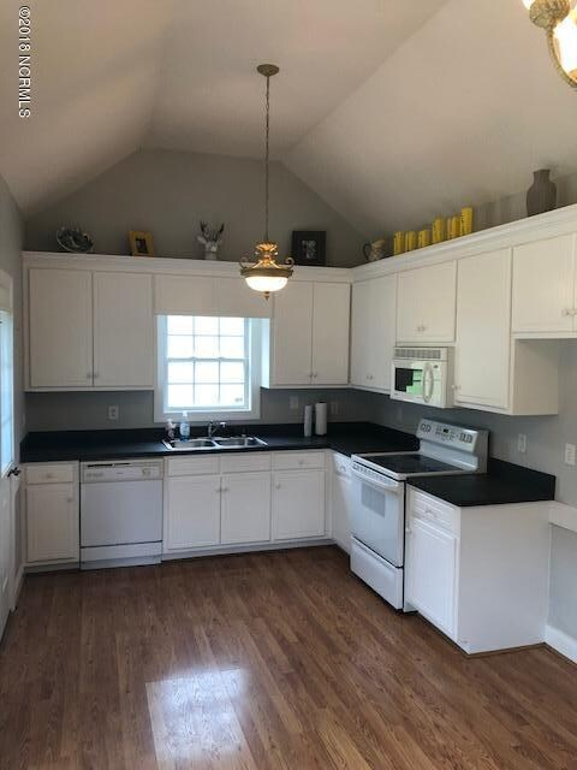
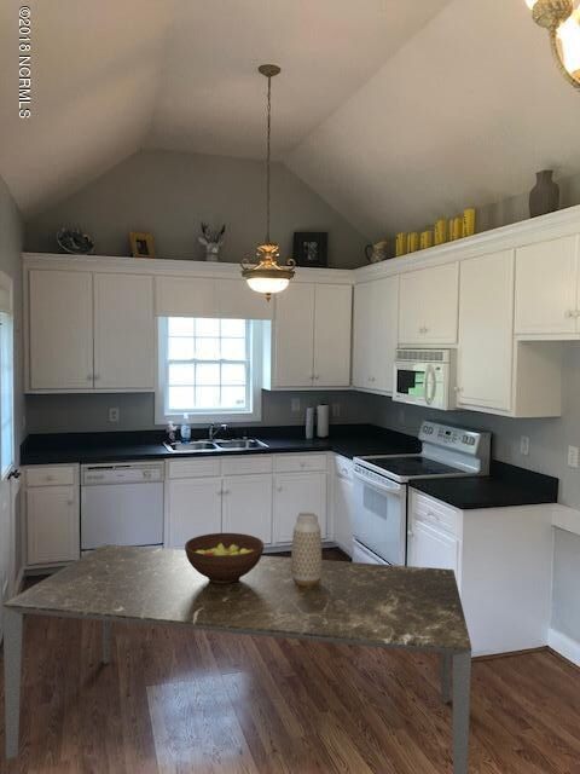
+ dining table (248, 634)
+ fruit bowl (224, 560)
+ vase (306, 548)
